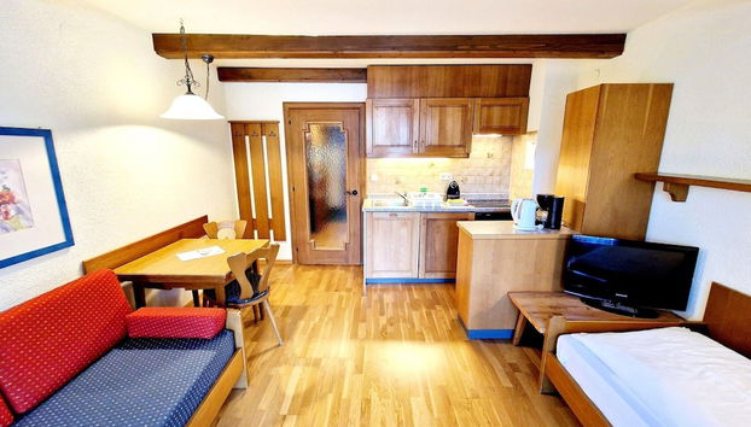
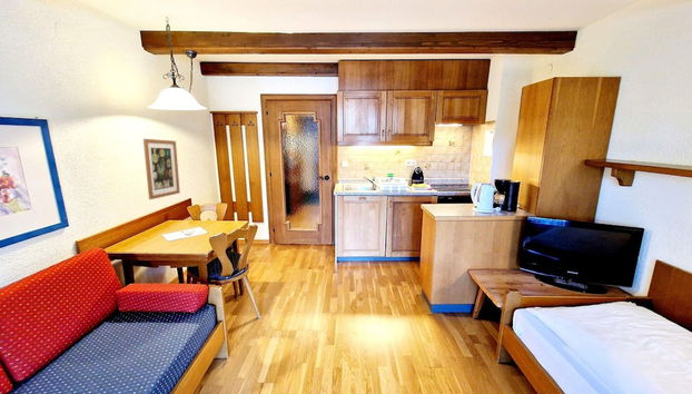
+ wall art (162, 168)
